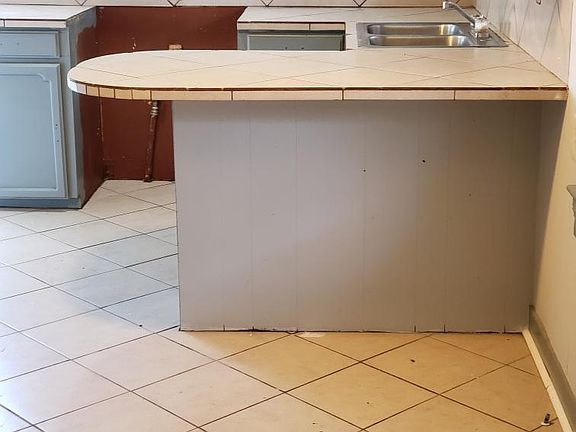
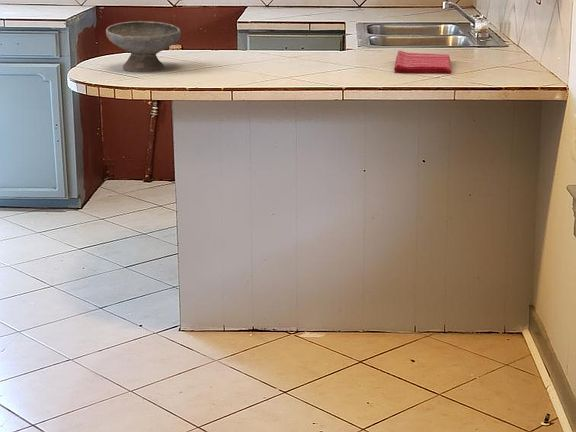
+ bowl (143, 47)
+ dish towel (422, 62)
